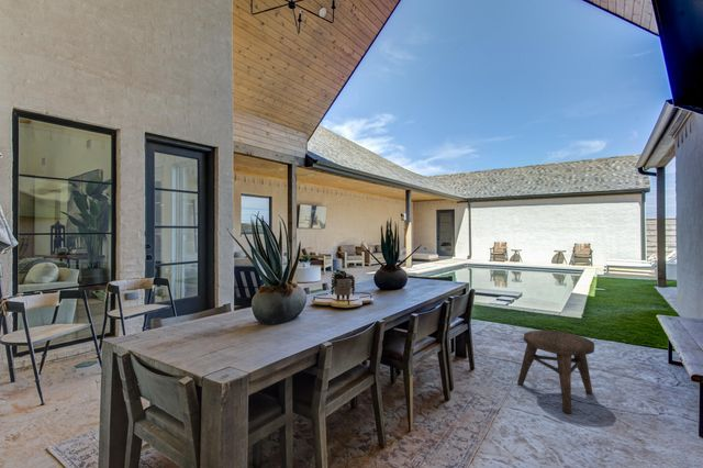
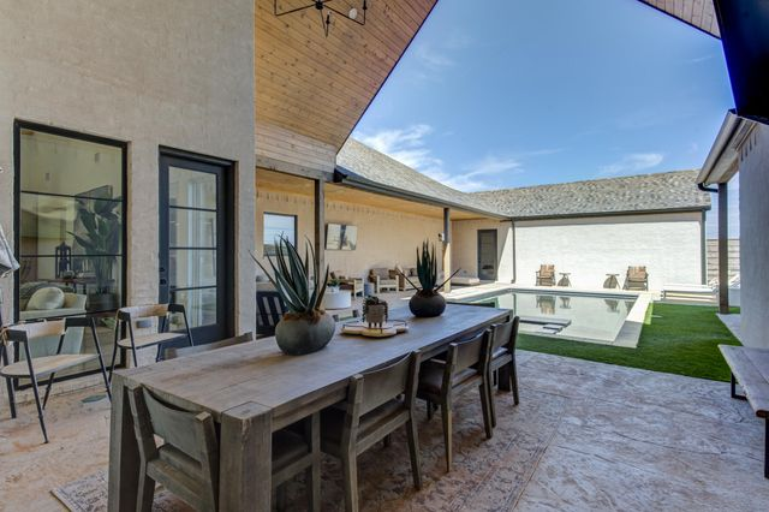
- stool (558, 367)
